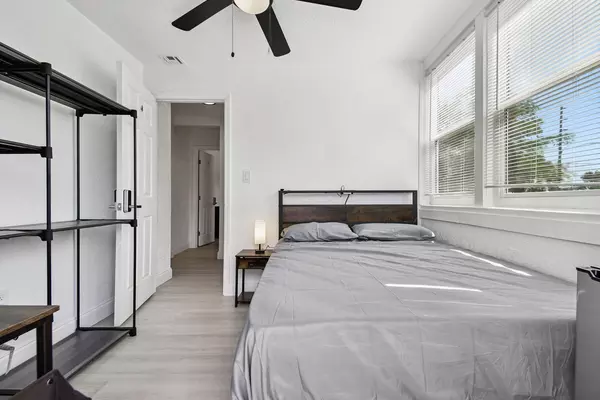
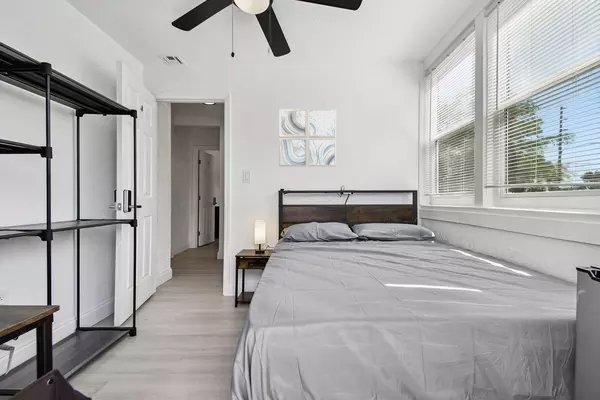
+ wall art (308, 136)
